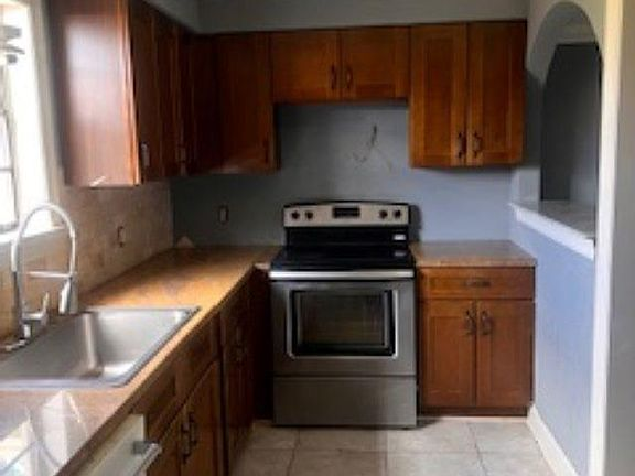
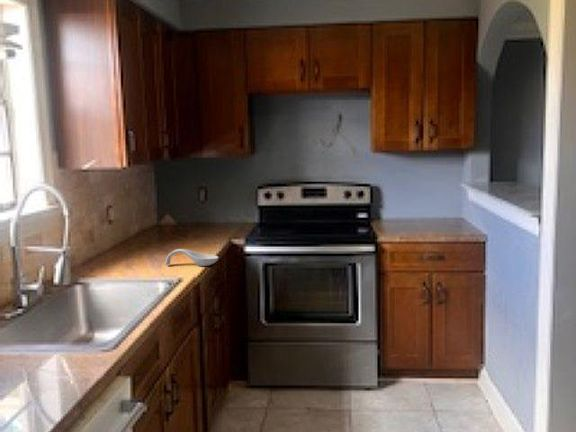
+ spoon rest (192, 257)
